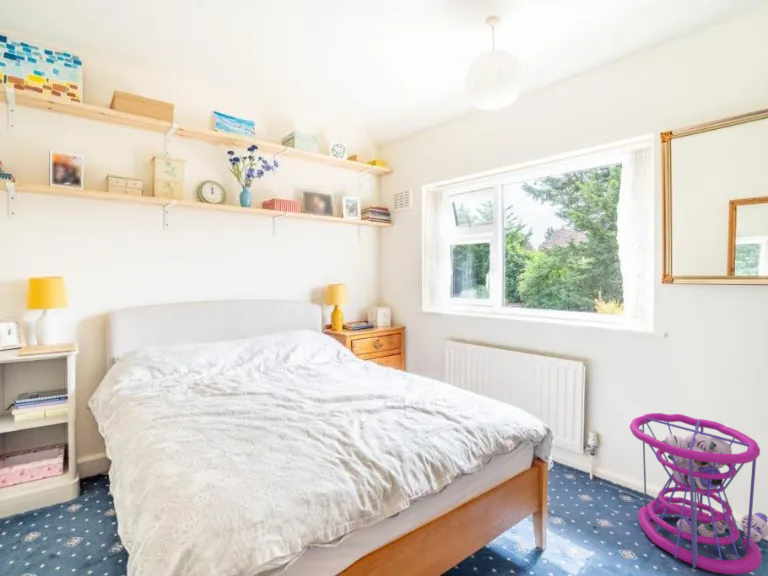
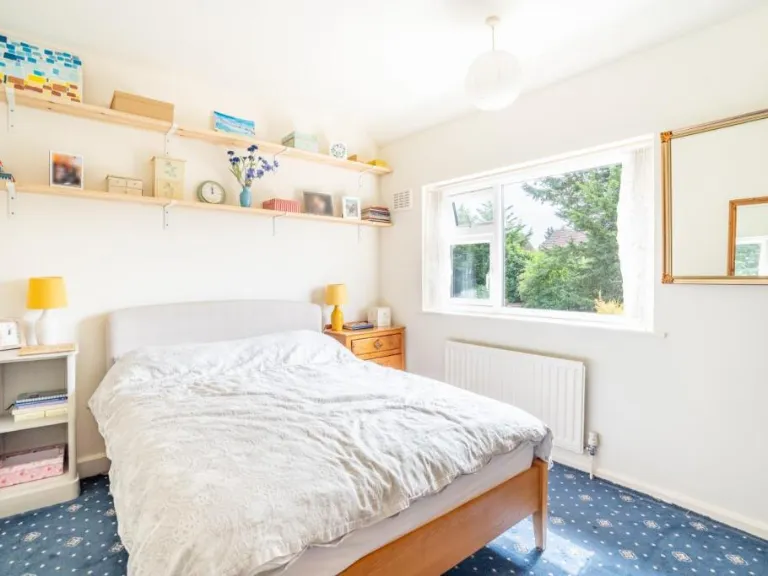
- laundry basket (693, 481)
